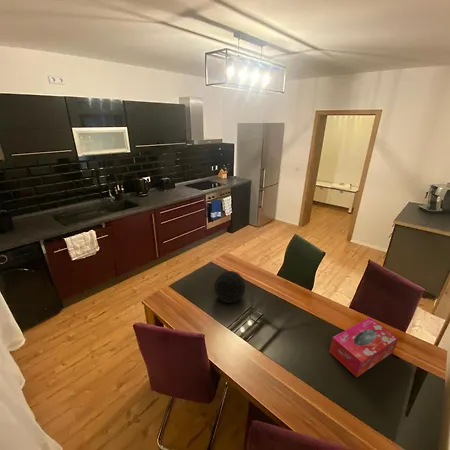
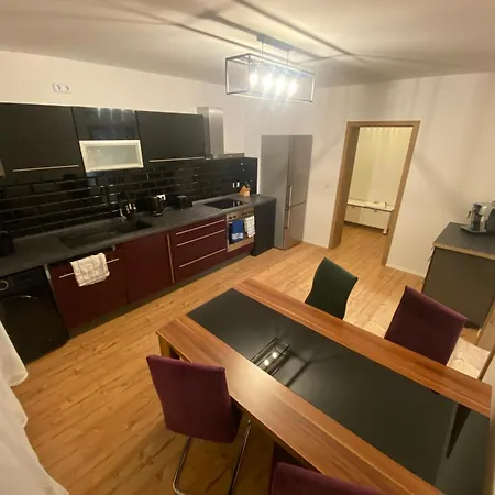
- decorative orb (229, 286)
- tissue box (363, 344)
